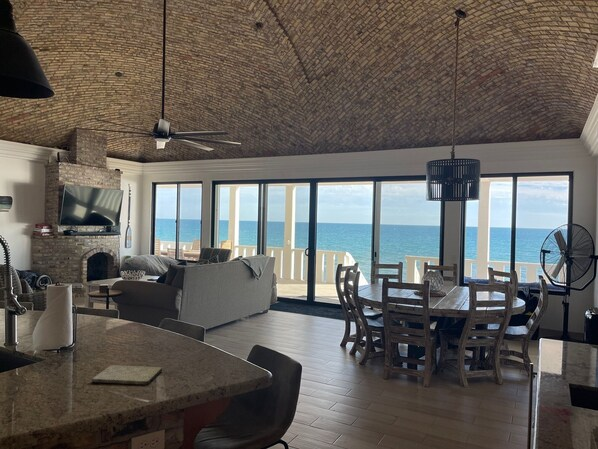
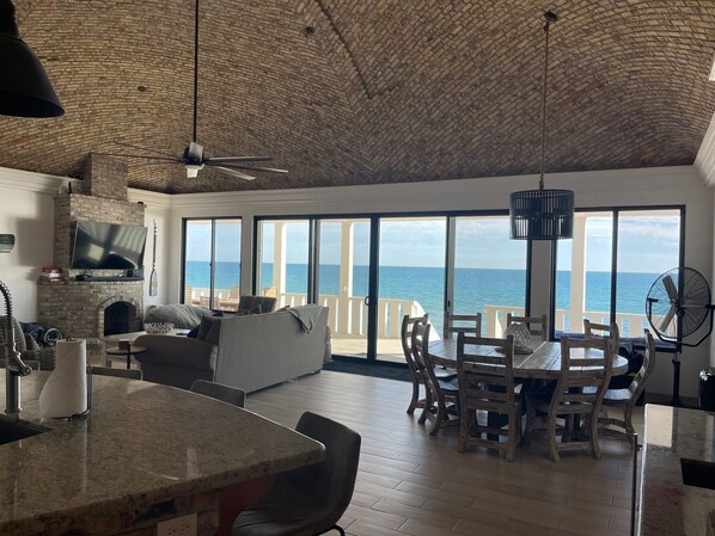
- cutting board (128, 374)
